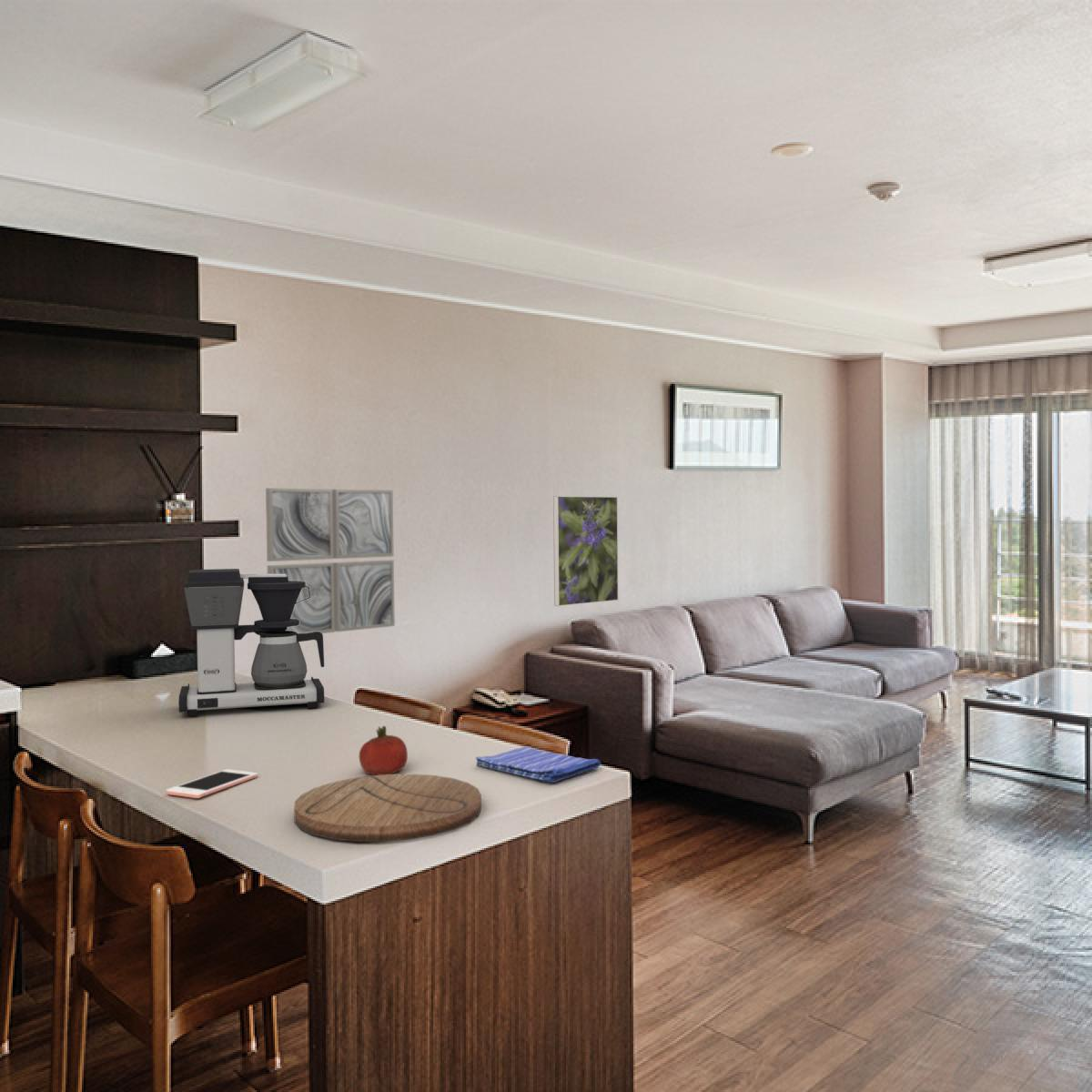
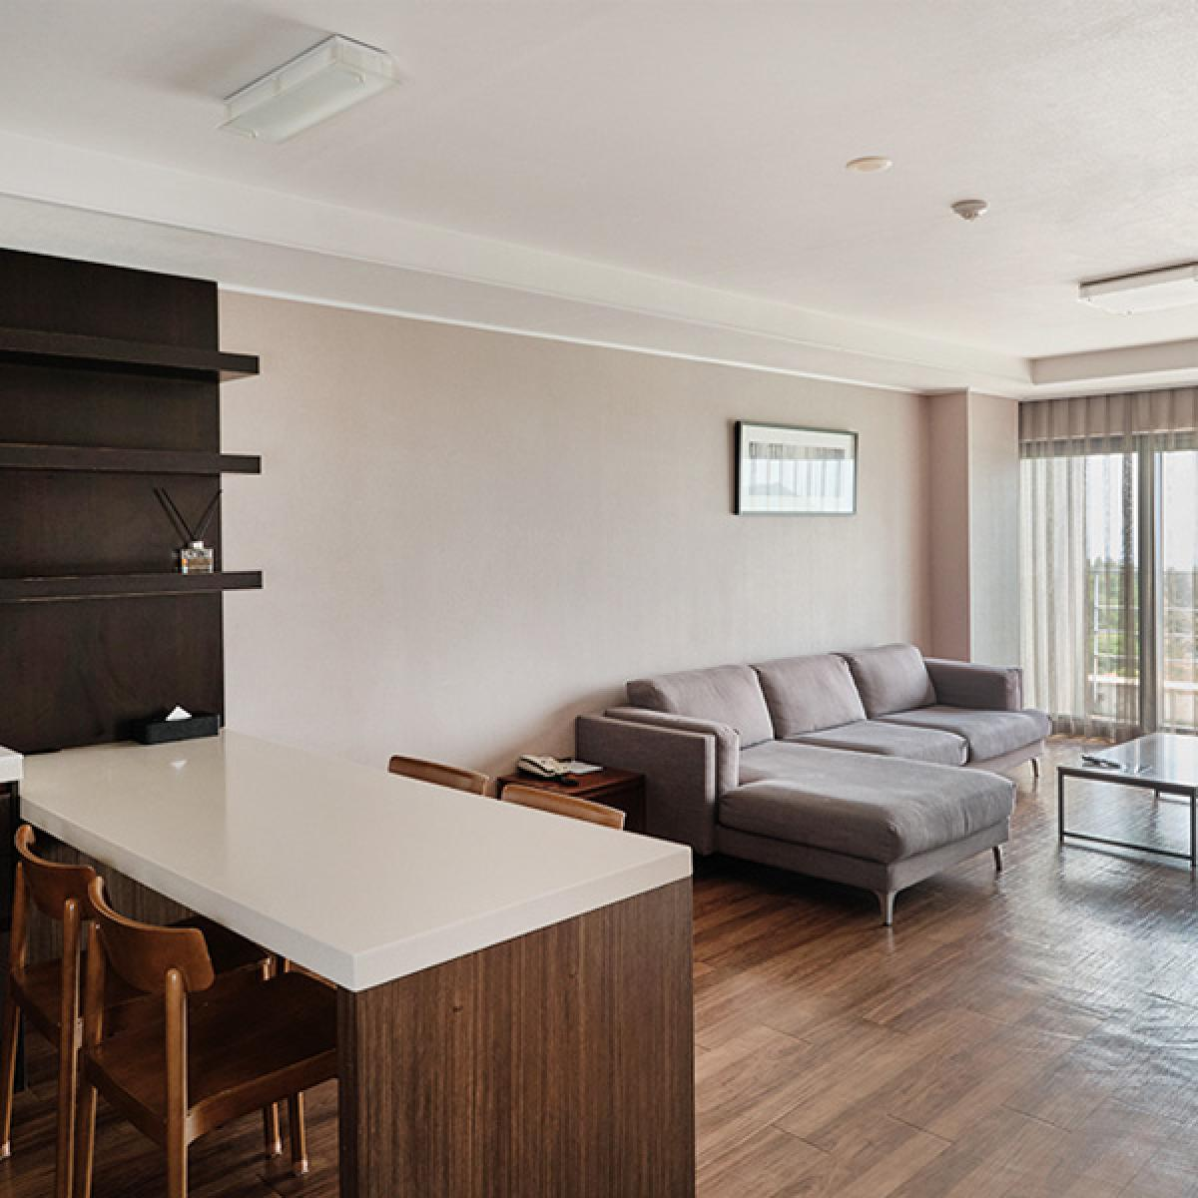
- fruit (383, 748)
- wall art (333, 562)
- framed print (586, 550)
- dish towel (538, 761)
- cutting board (389, 804)
- coffee maker (256, 633)
- cell phone (213, 783)
